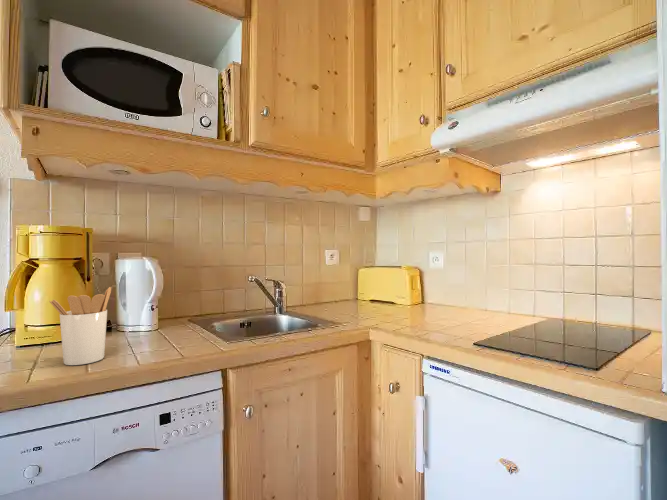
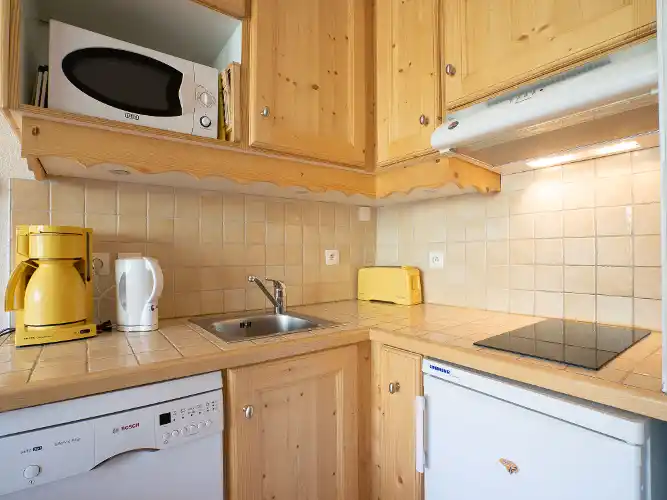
- utensil holder (85, 325)
